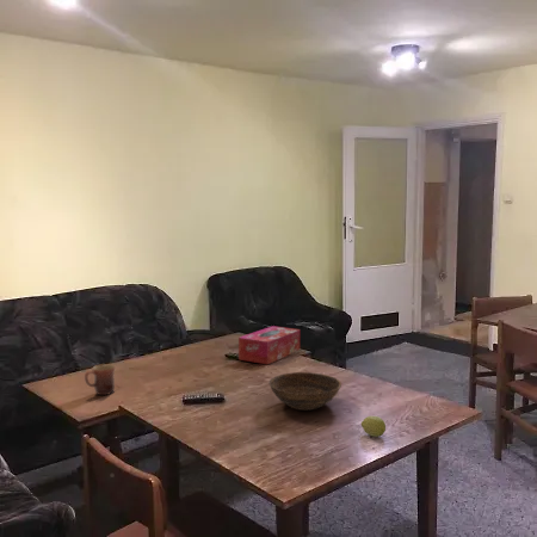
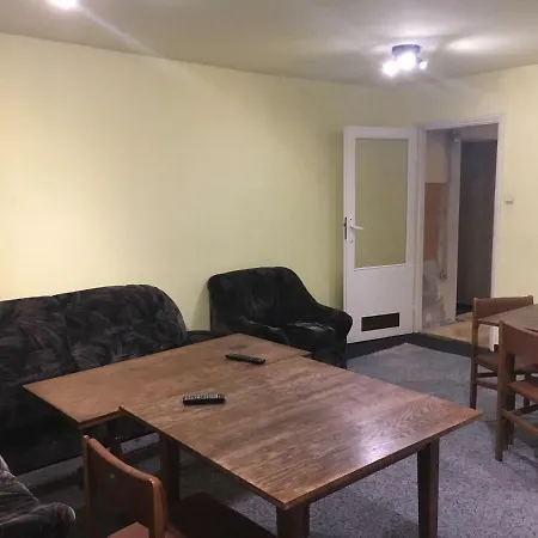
- mug (100, 381)
- tissue box (270, 344)
- fruit (372, 425)
- bowl (304, 393)
